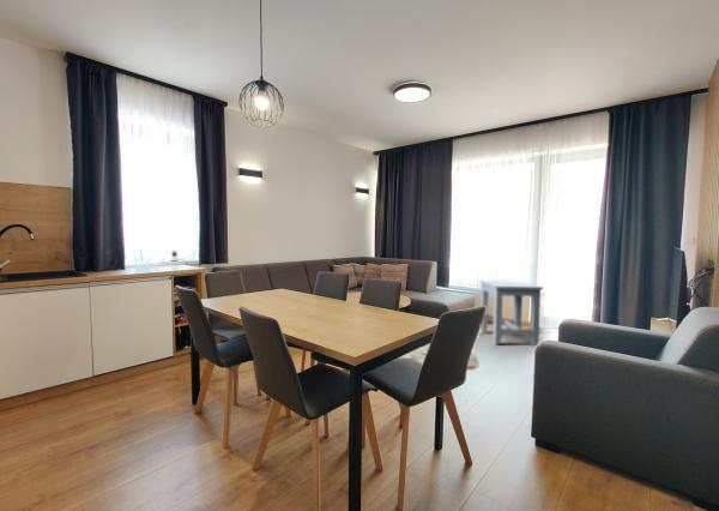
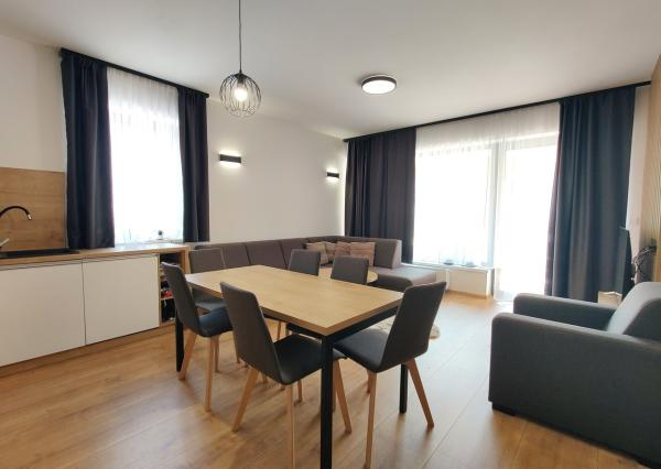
- side table (514, 311)
